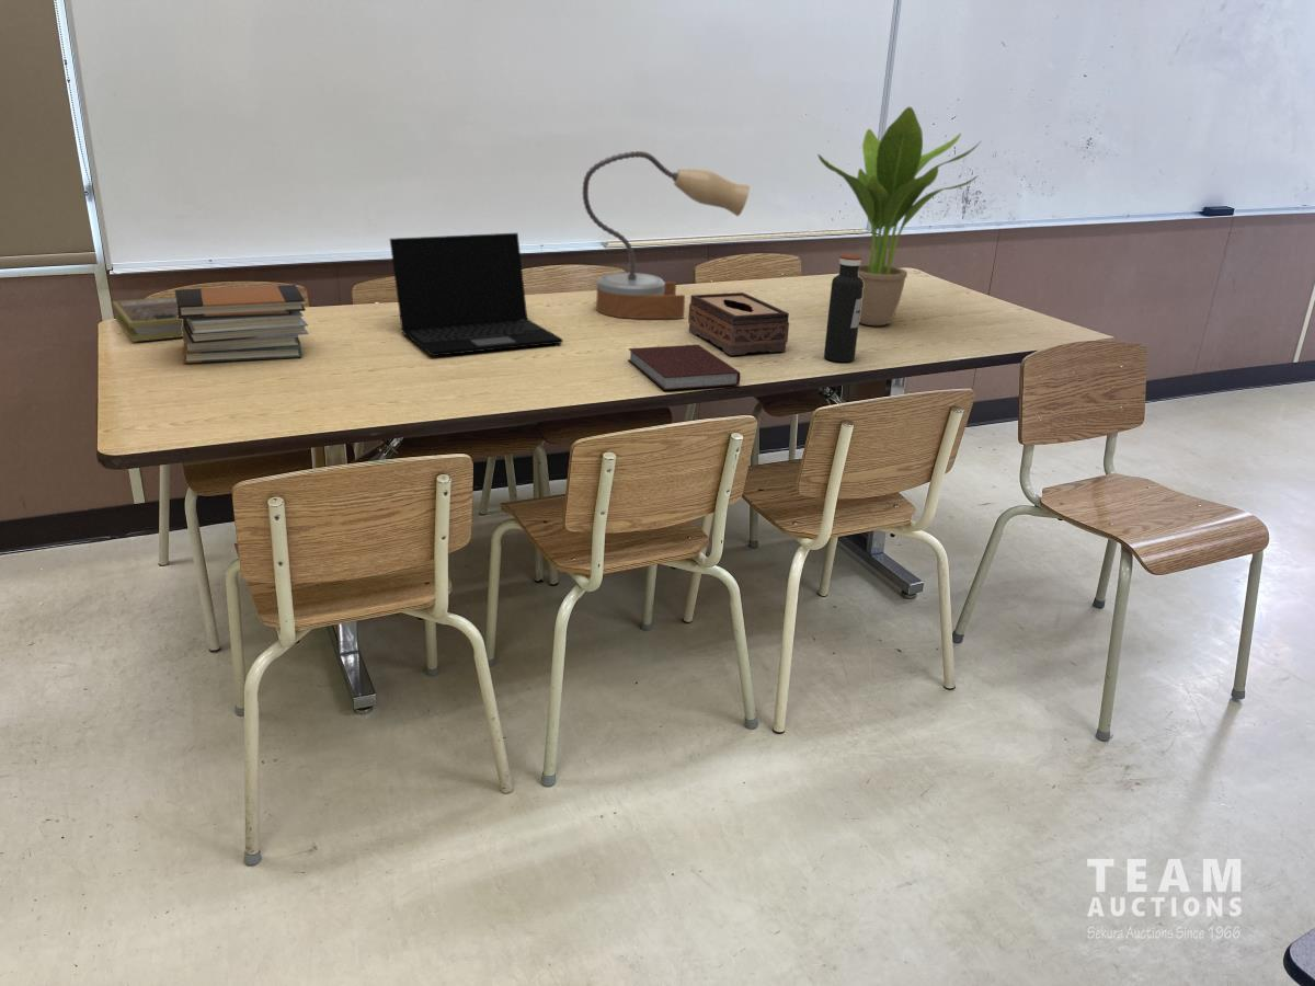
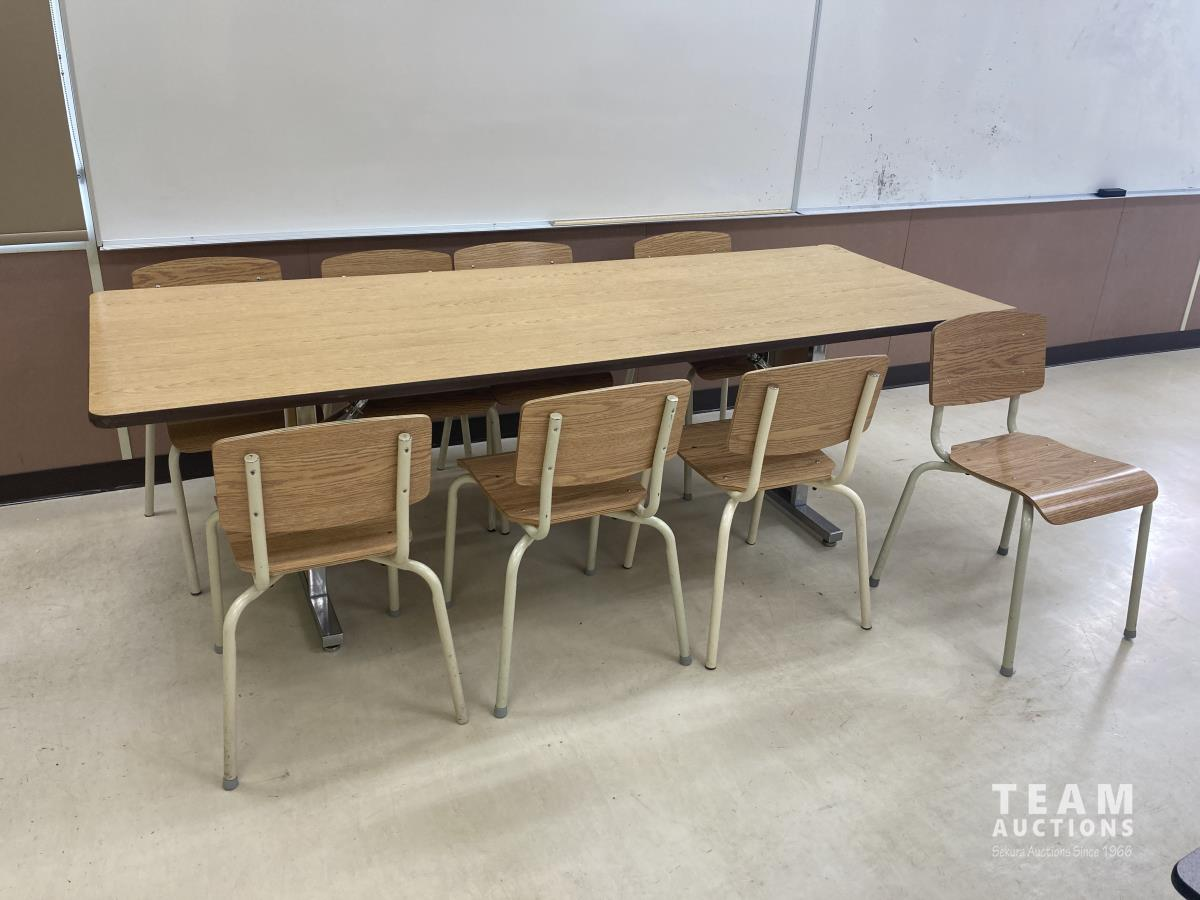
- tissue box (736, 322)
- book (164, 317)
- book stack (242, 323)
- table lamp (632, 249)
- potted plant (903, 219)
- water bottle (844, 308)
- laptop (476, 290)
- notebook (682, 366)
